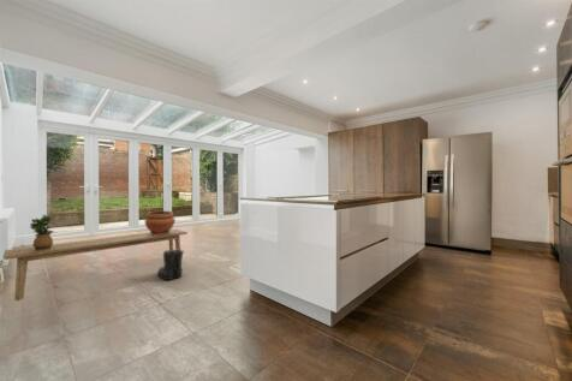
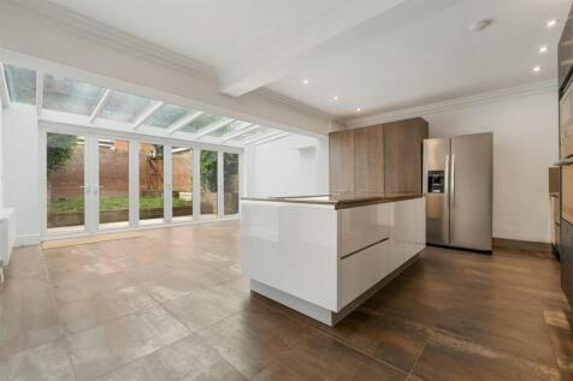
- bench (112, 248)
- potted plant (40, 232)
- planter pot (160, 222)
- boots (171, 262)
